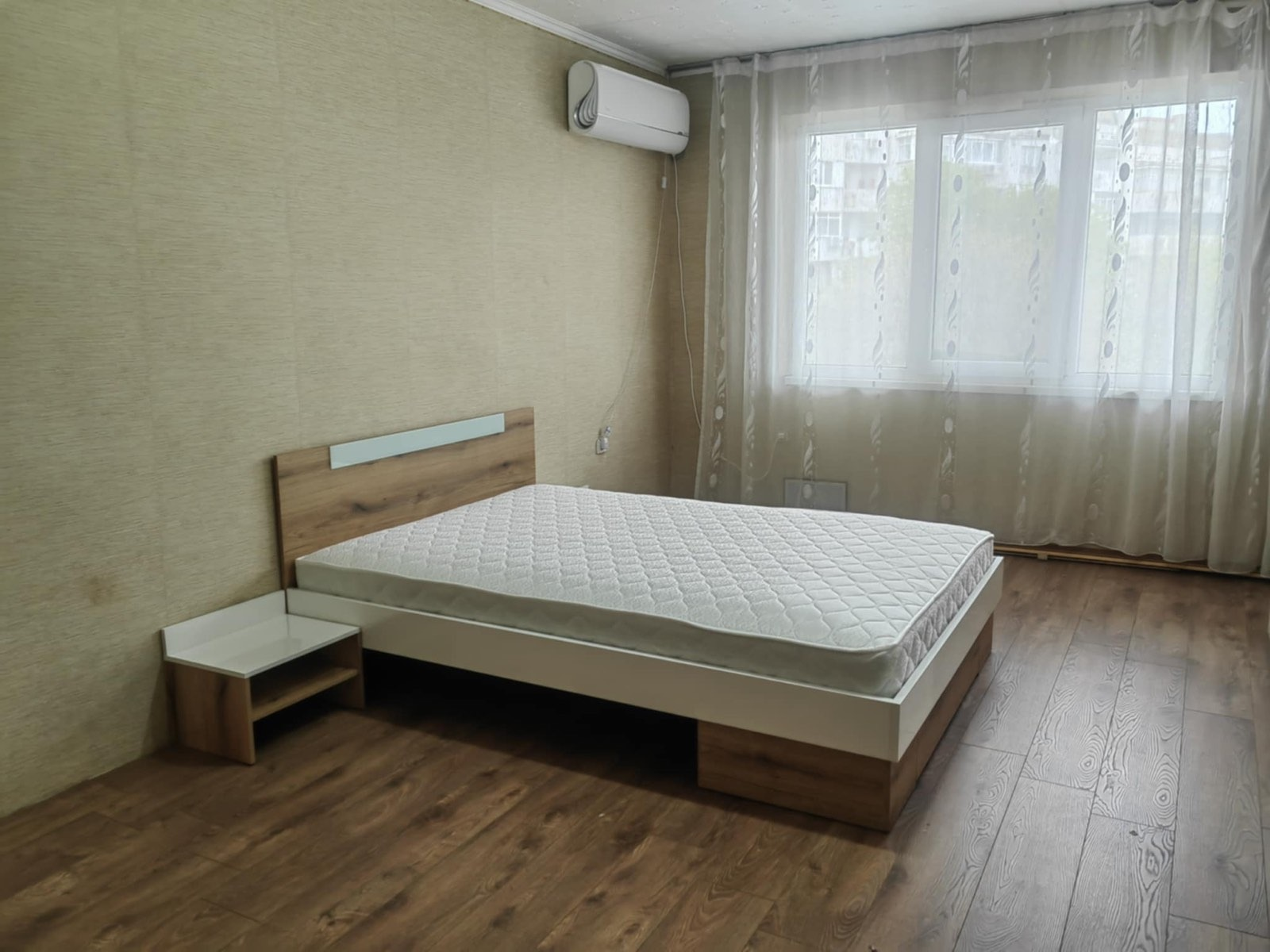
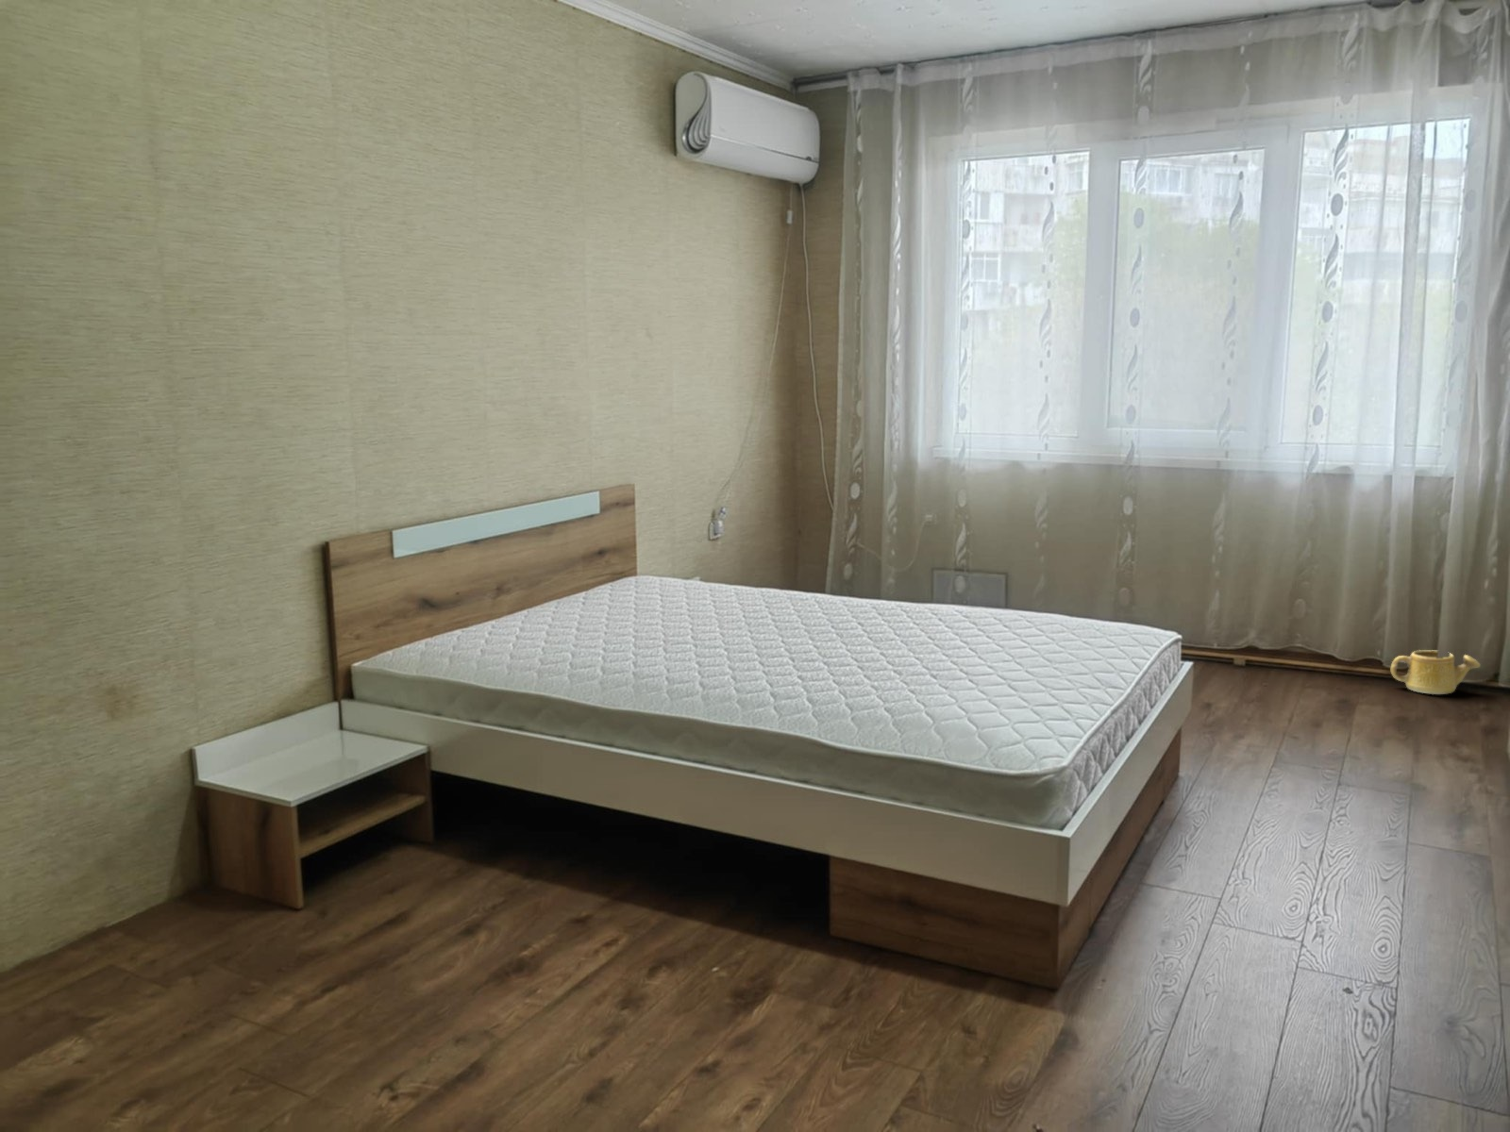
+ watering can (1434, 672)
